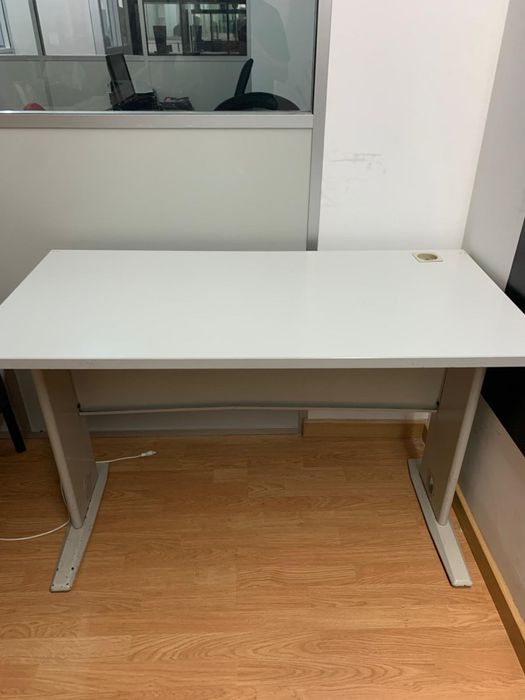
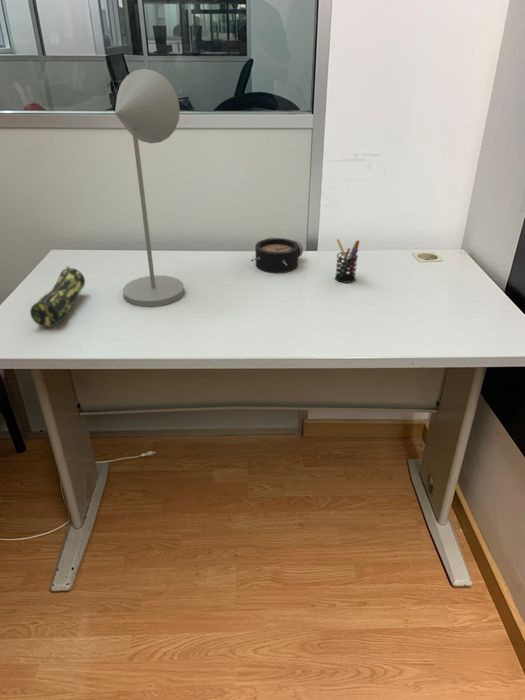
+ alarm clock (278, 253)
+ desk lamp (142, 194)
+ pen holder (349, 258)
+ pencil case (60, 296)
